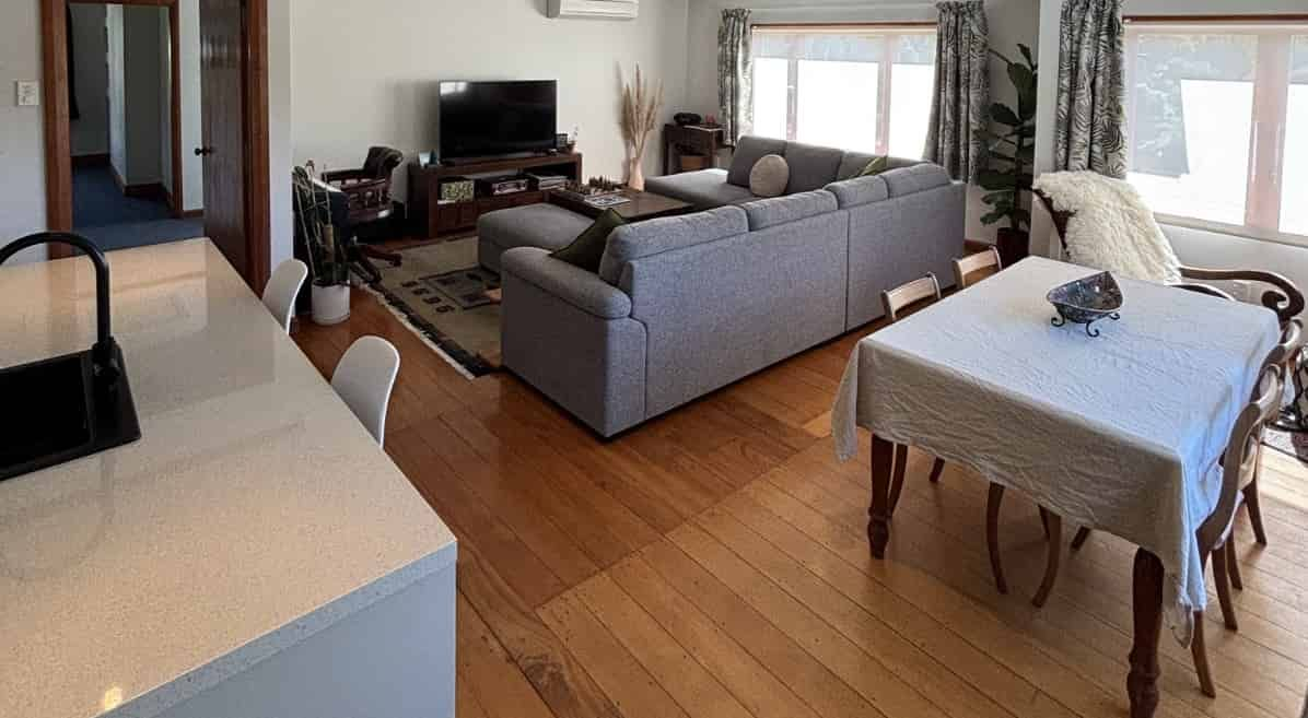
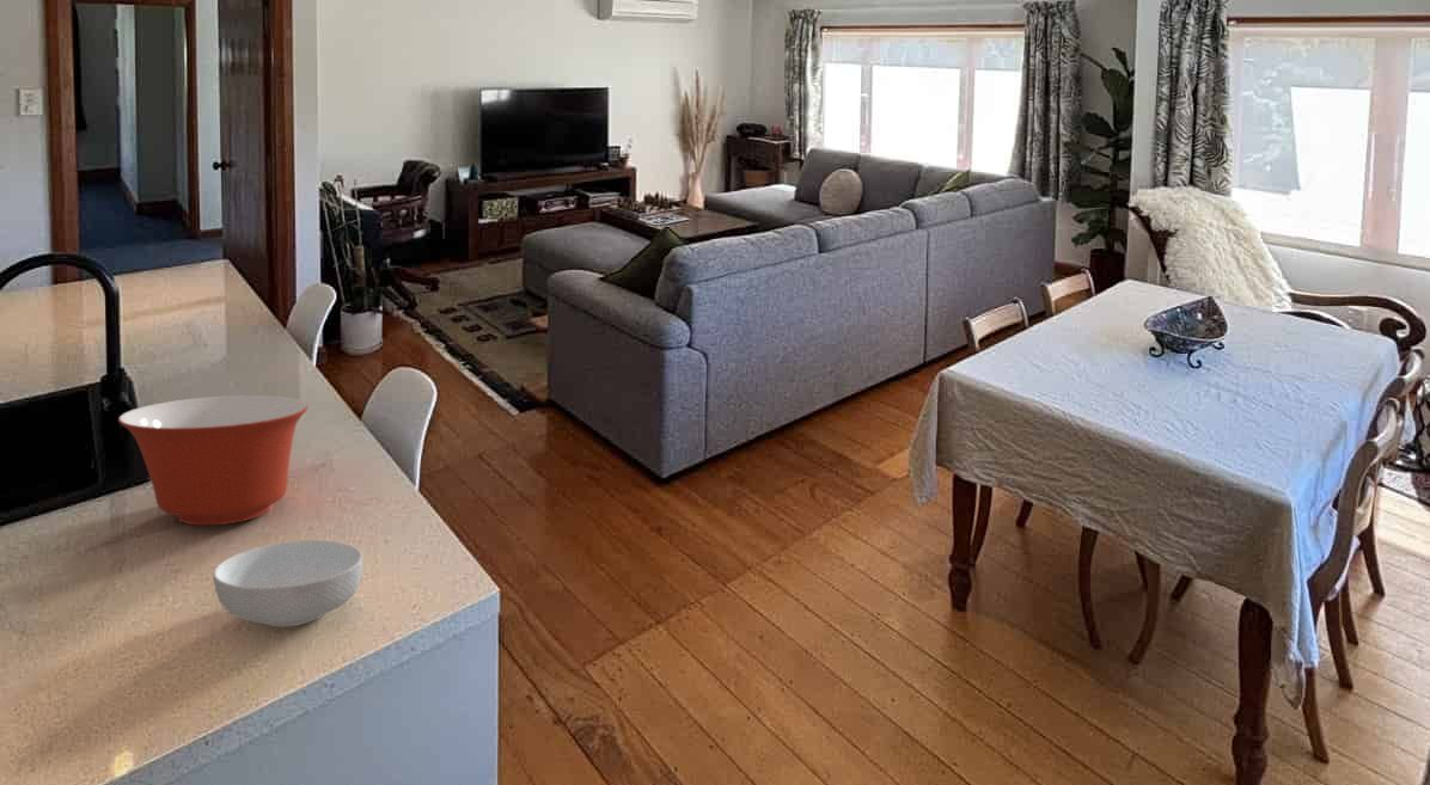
+ cereal bowl (291, 588)
+ mixing bowl (220, 461)
